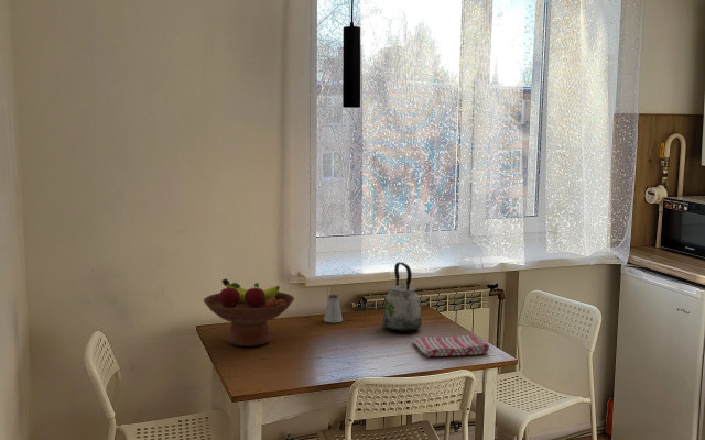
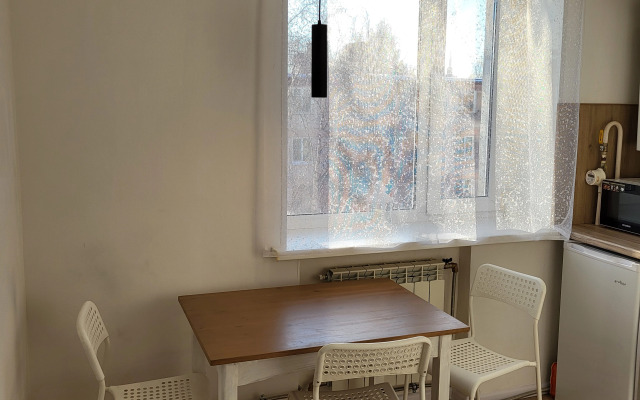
- fruit bowl (249, 311)
- kettle (399, 294)
- saltshaker (333, 308)
- dish towel (449, 343)
